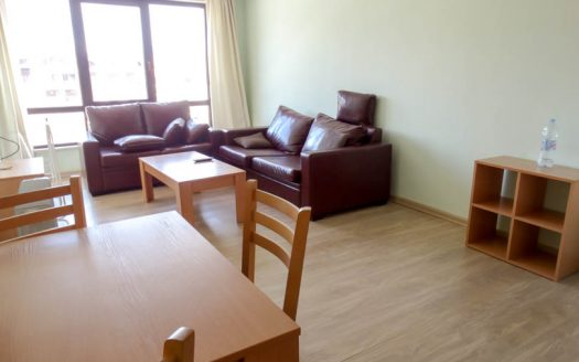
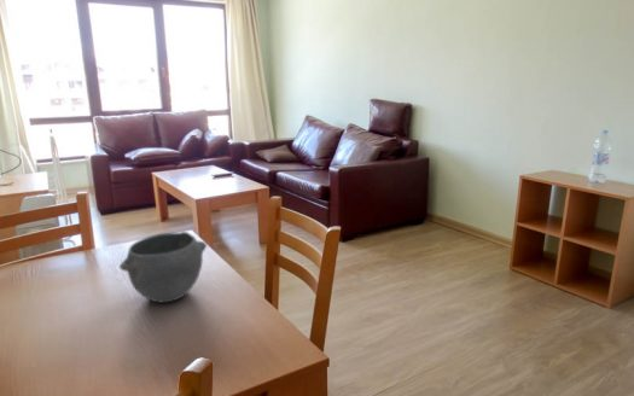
+ bowl (167, 267)
